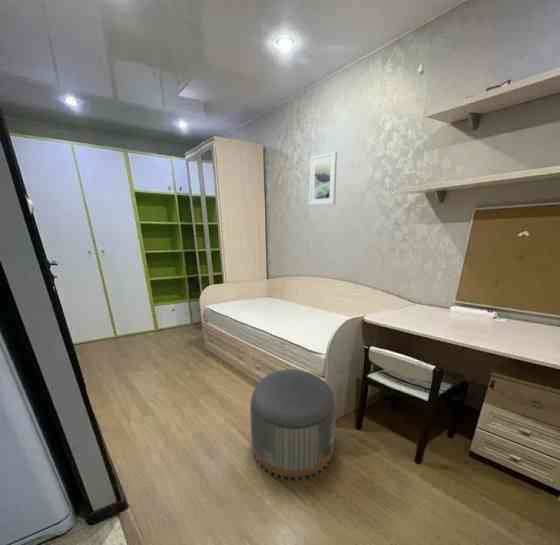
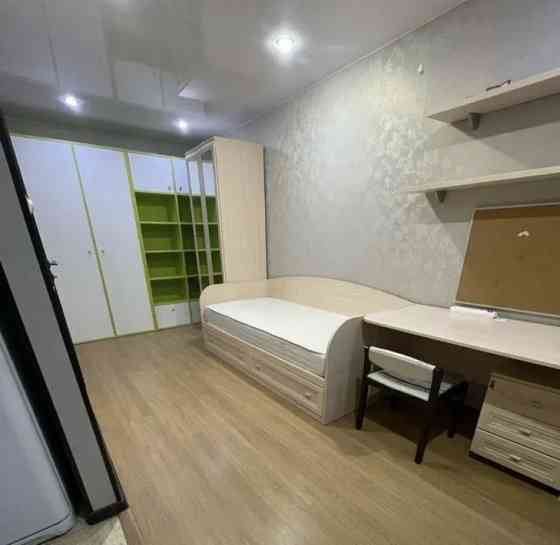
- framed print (322, 180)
- pouf (292, 415)
